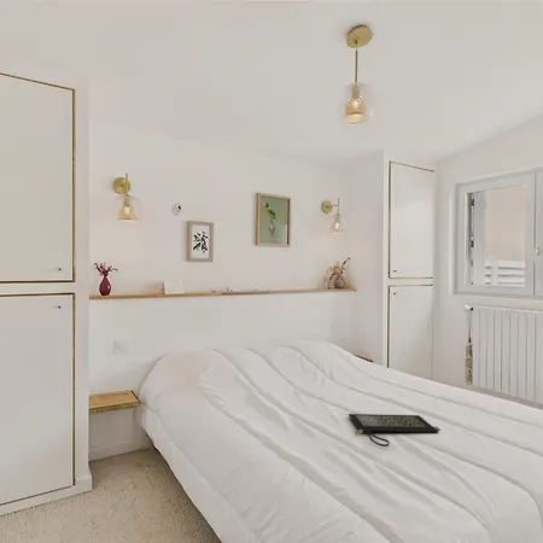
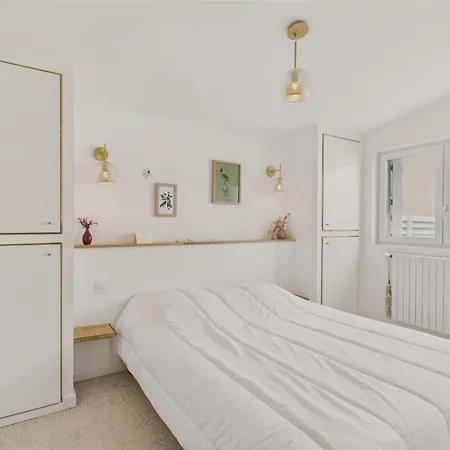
- clutch bag (387, 422)
